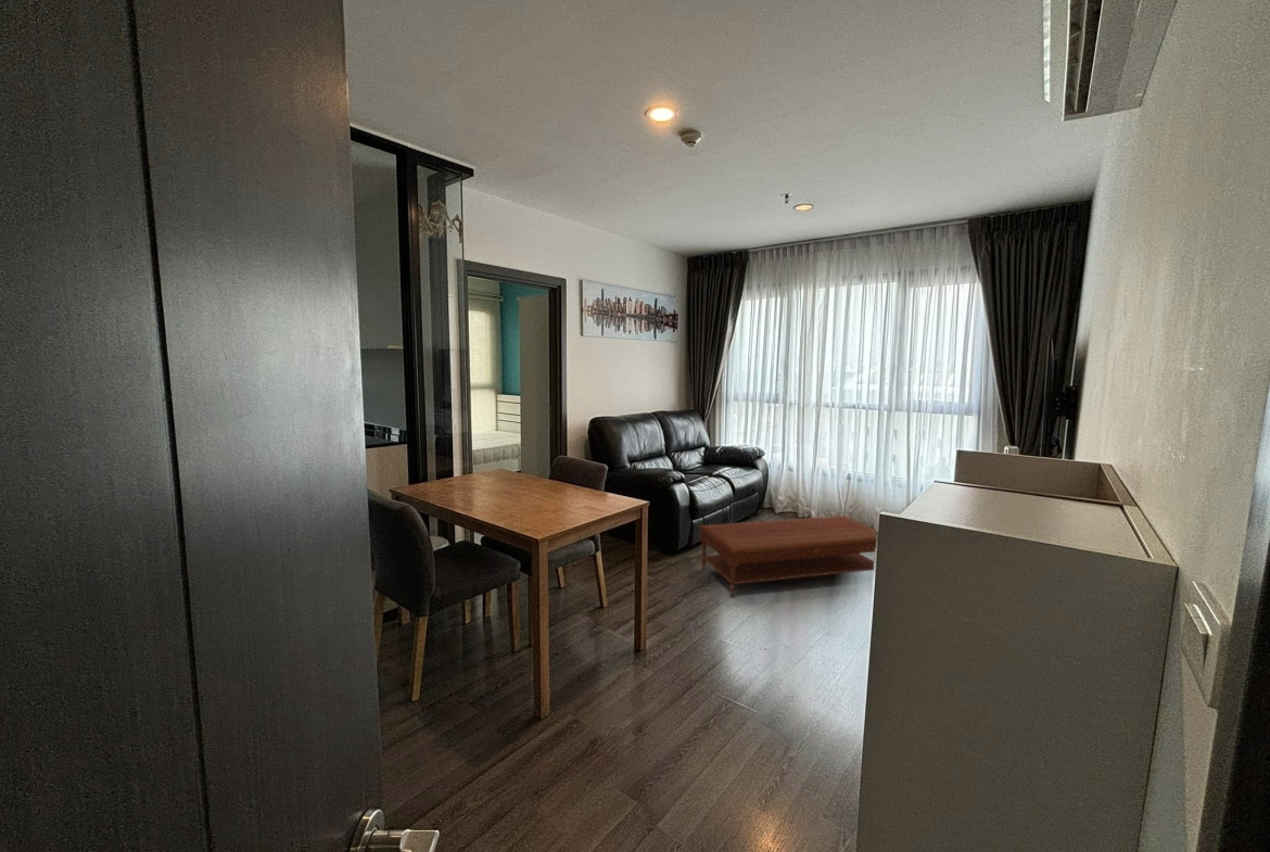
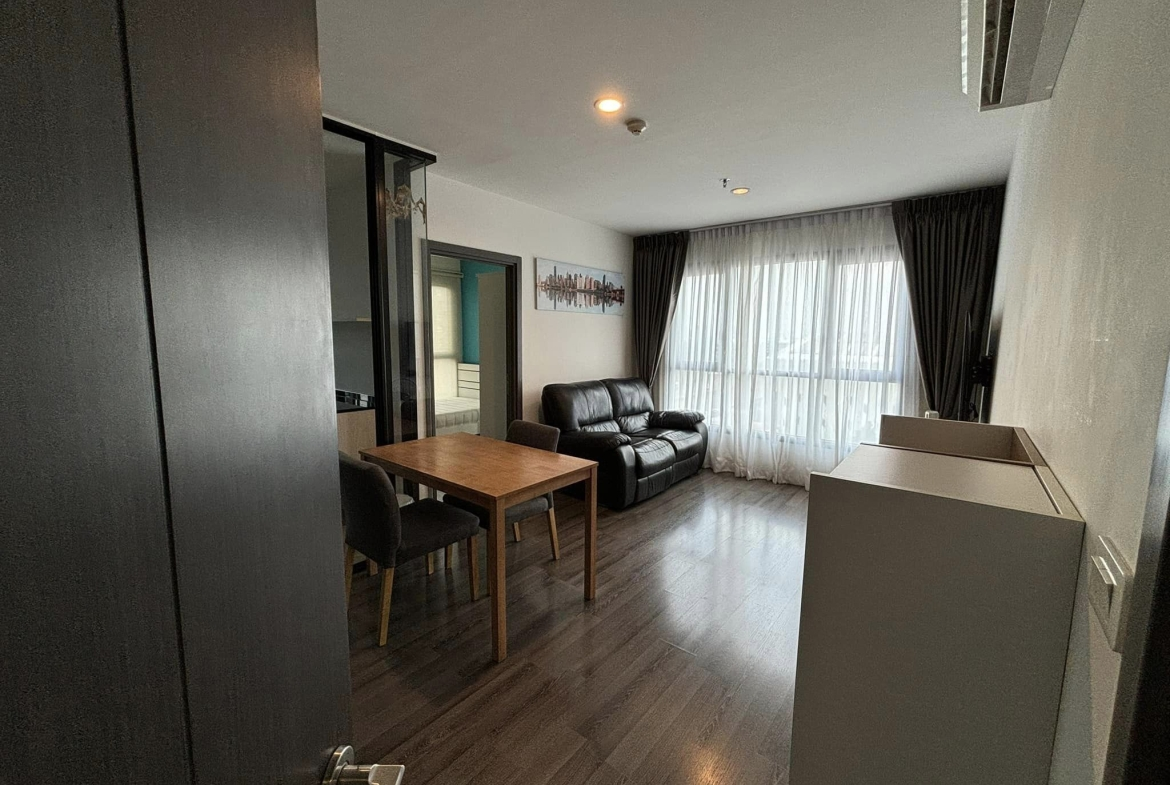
- coffee table (792, 552)
